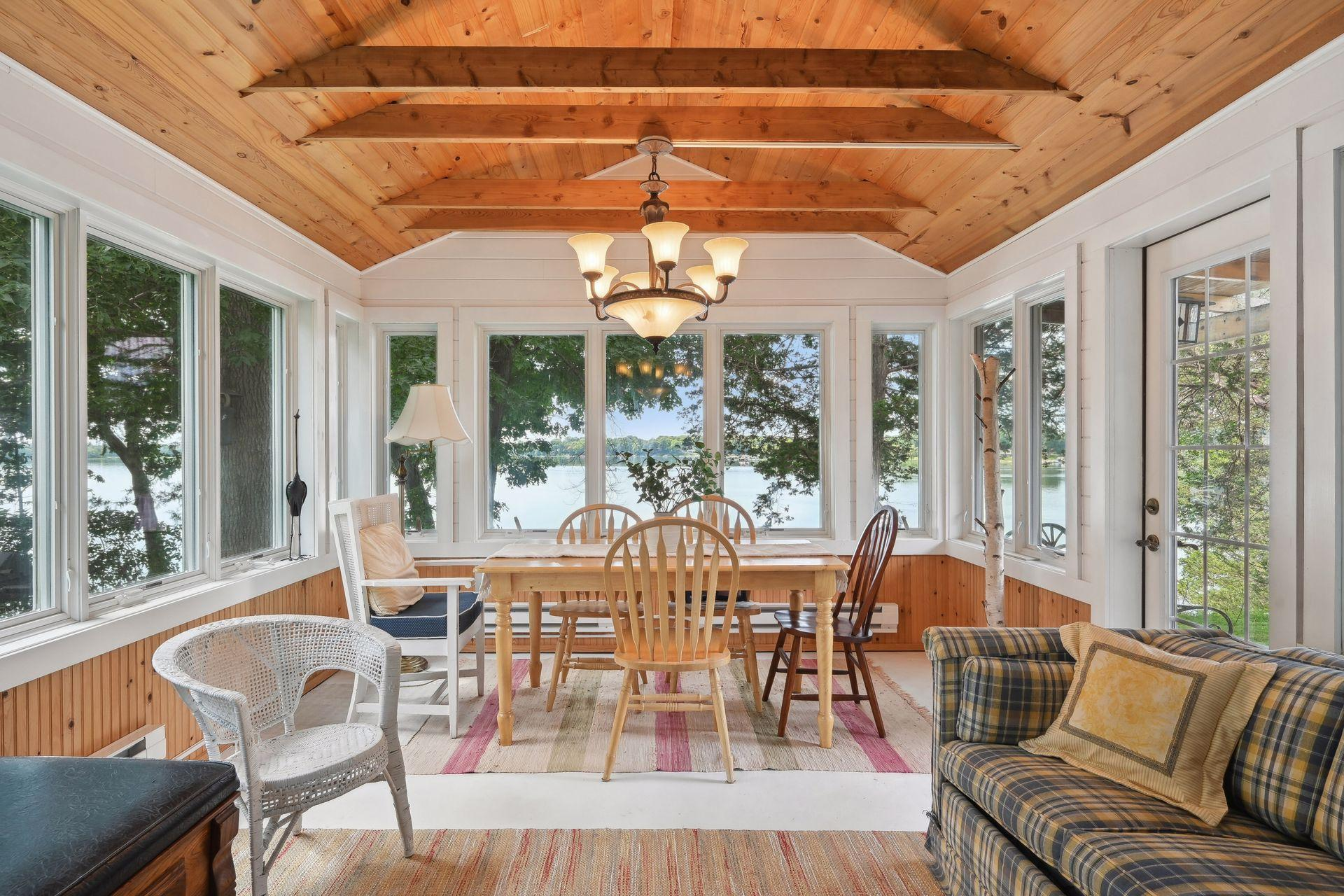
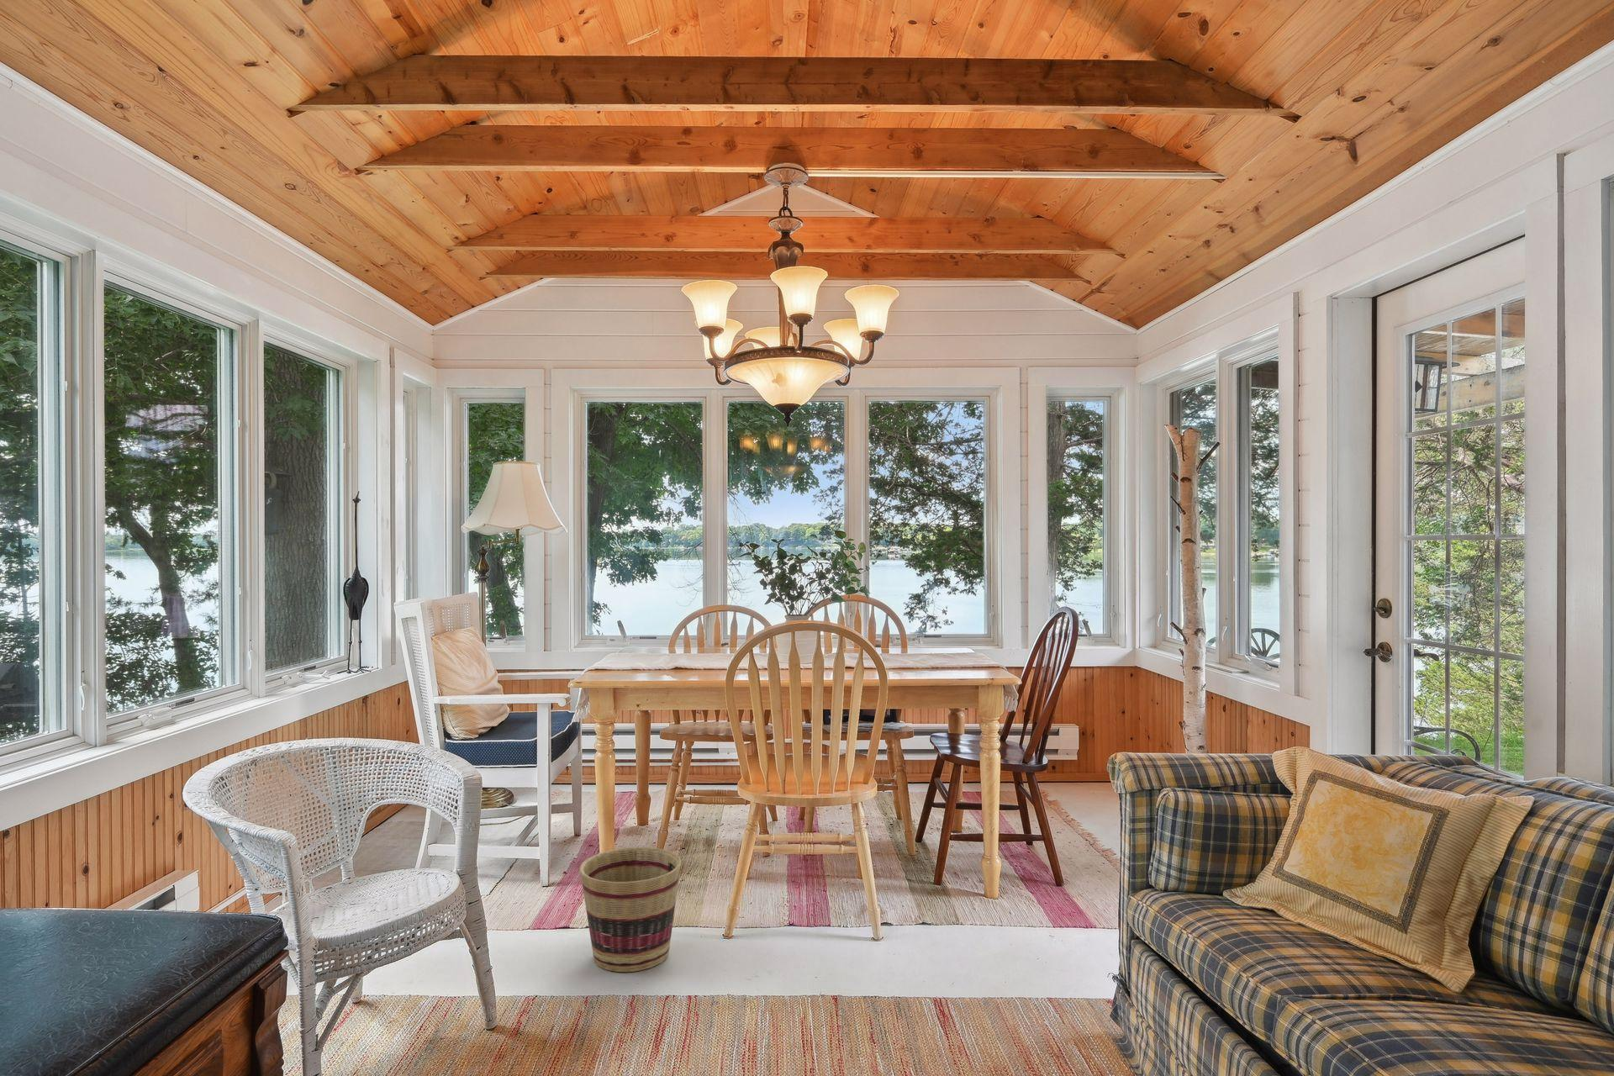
+ basket (632, 909)
